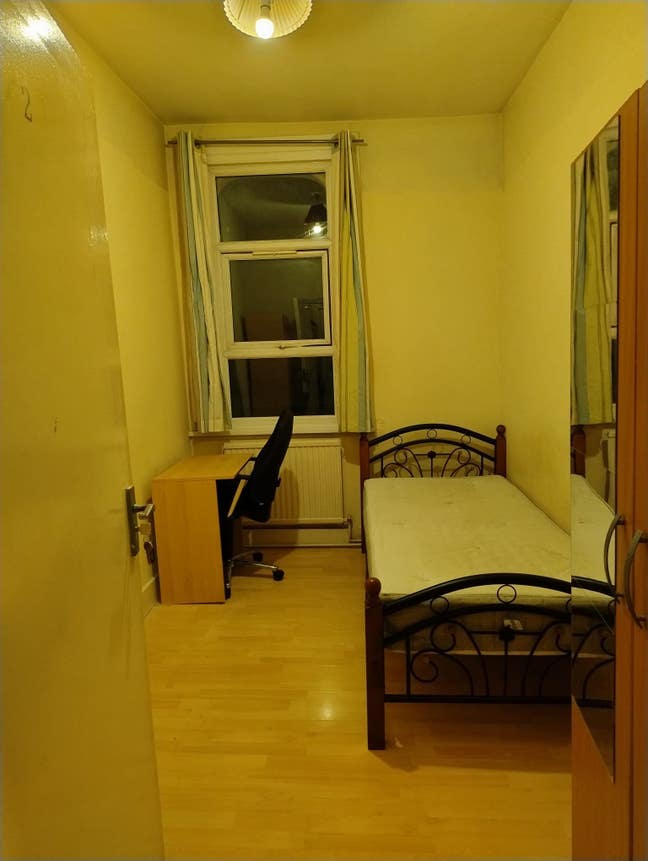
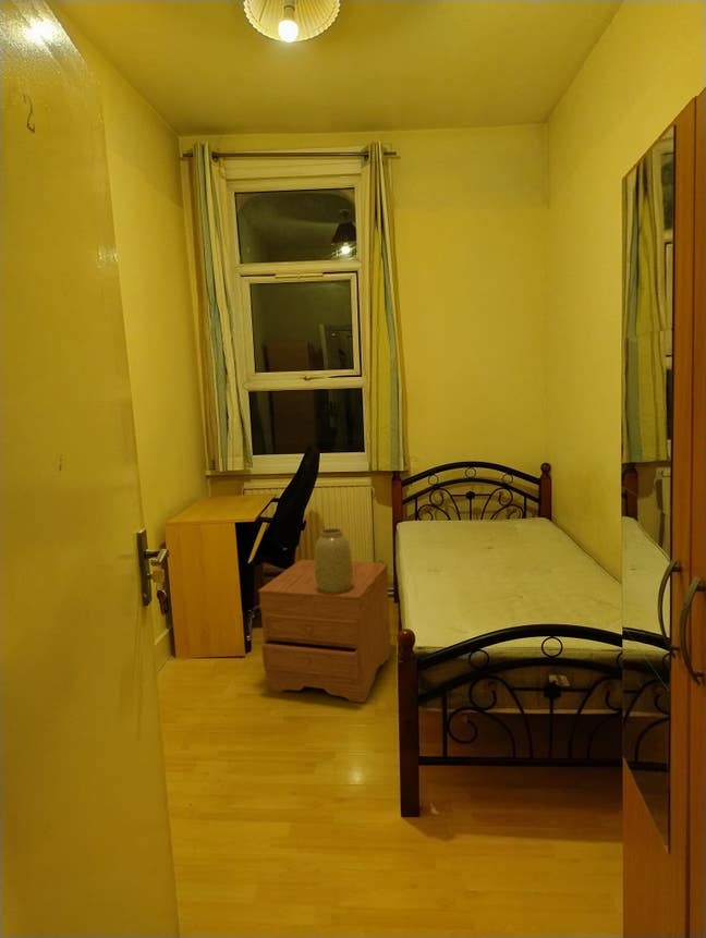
+ vase (332, 559)
+ nightstand (327, 626)
